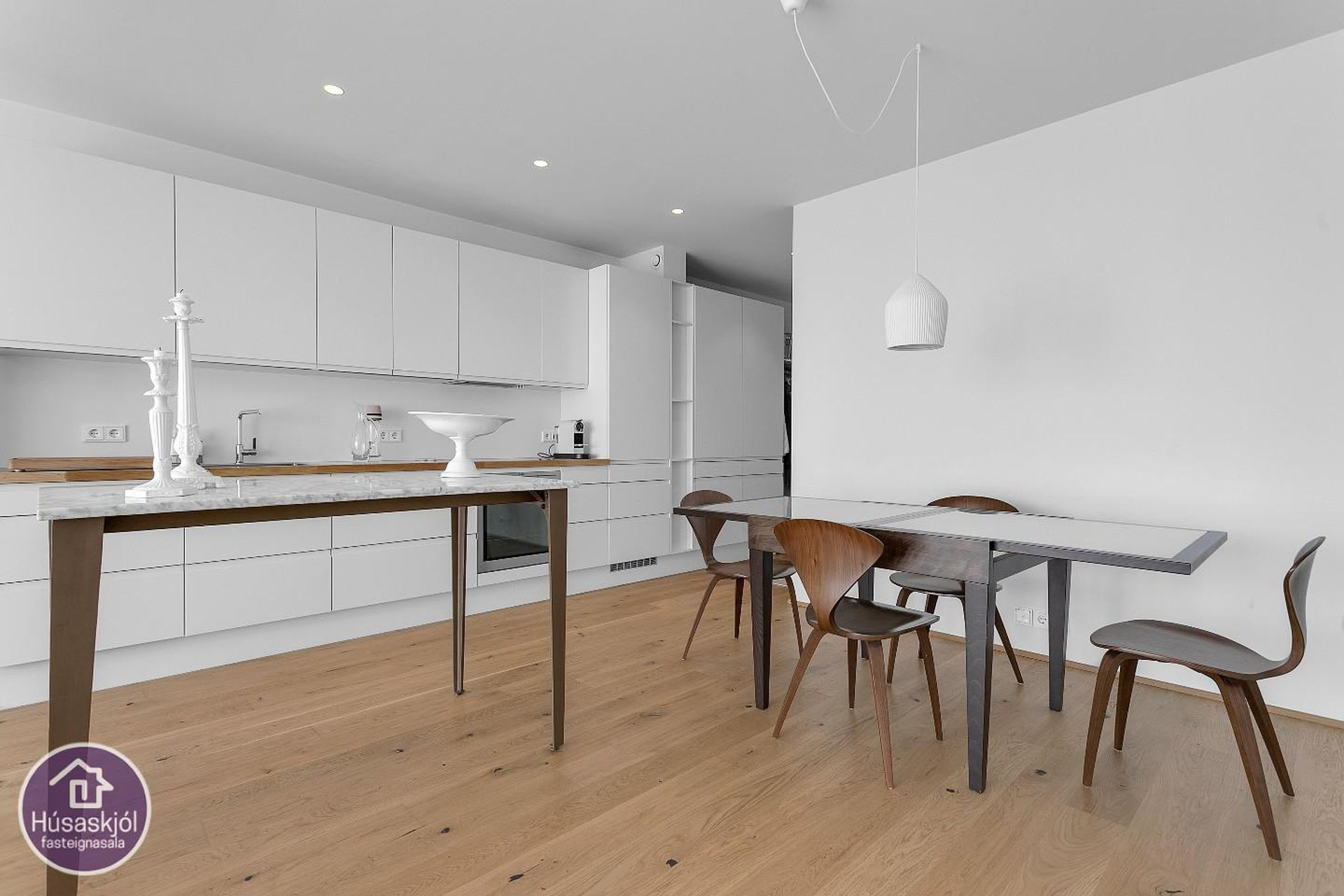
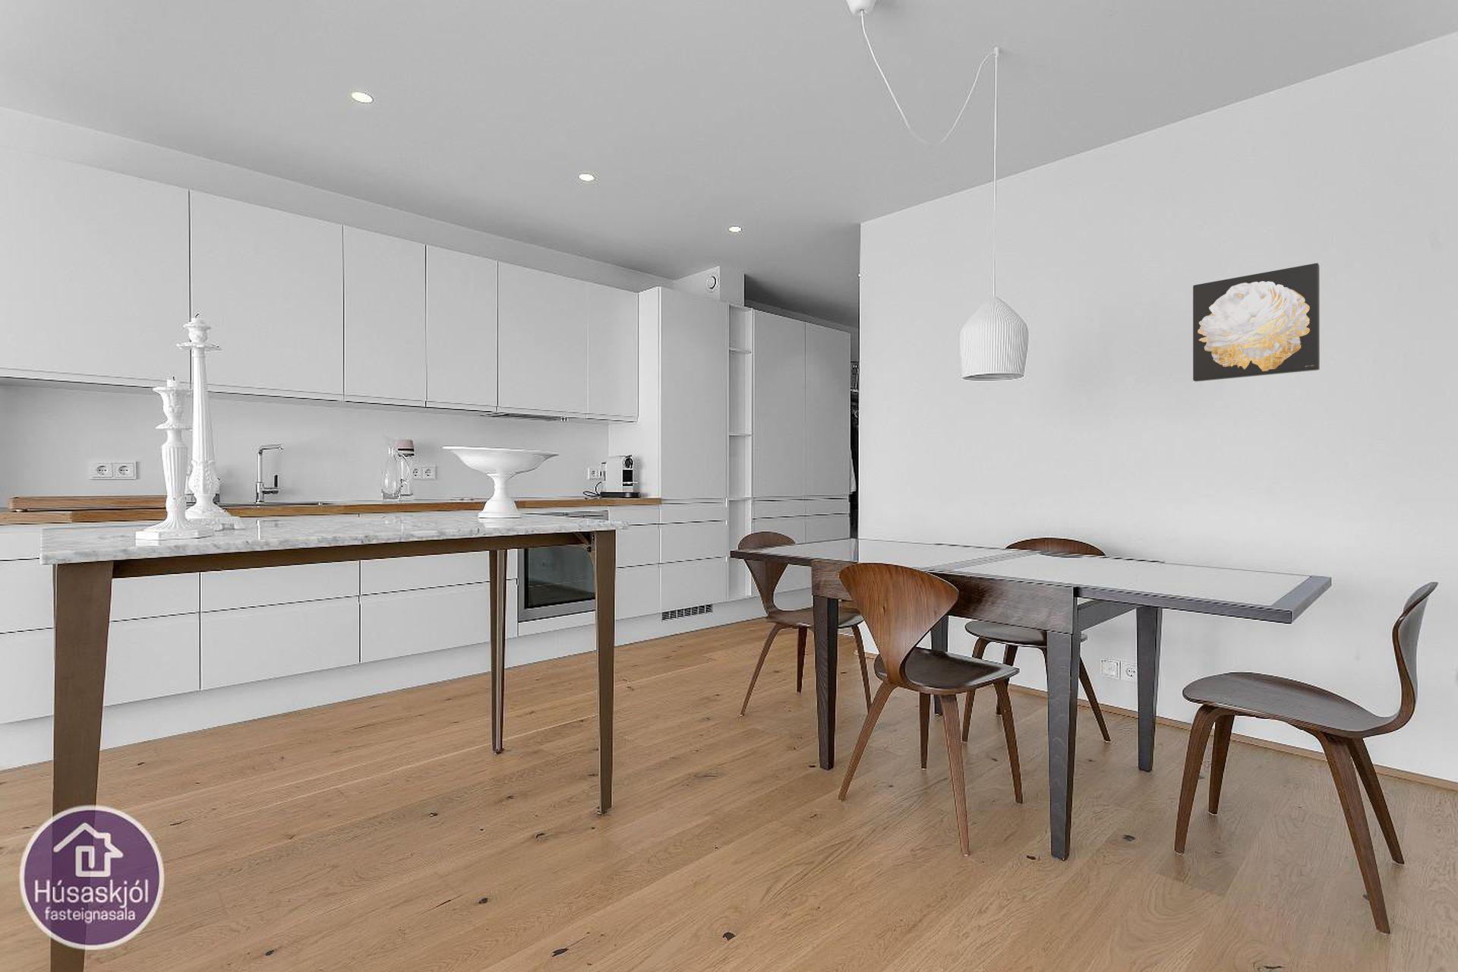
+ wall art (1253, 325)
